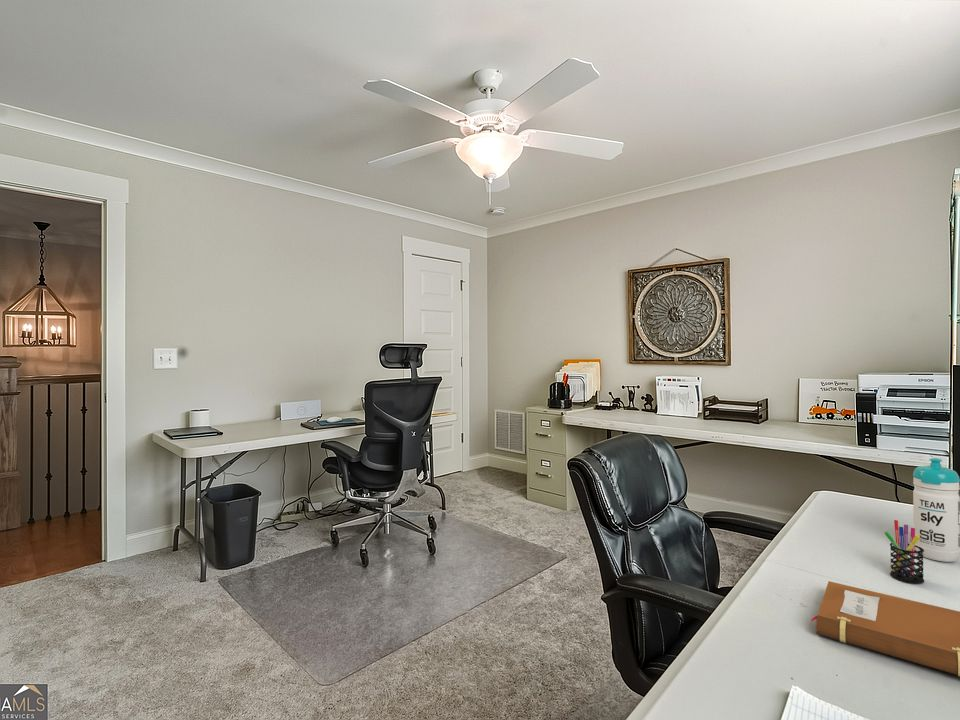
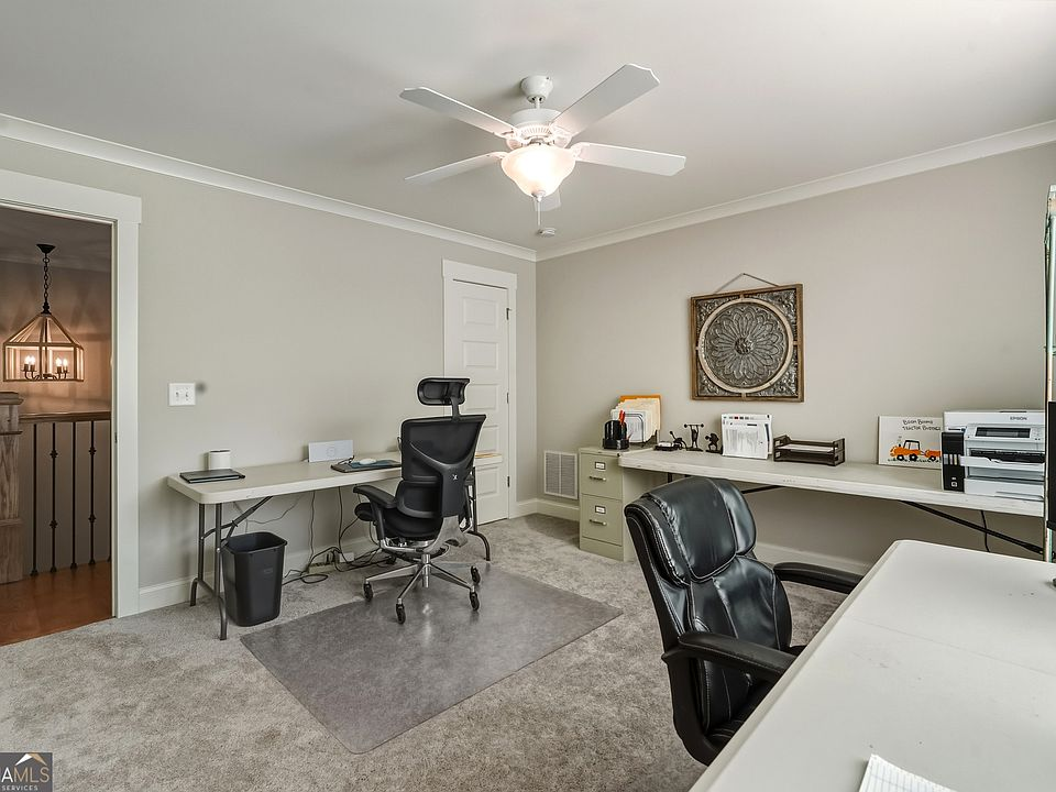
- pen holder (902, 550)
- notebook (894, 625)
- water bottle (936, 507)
